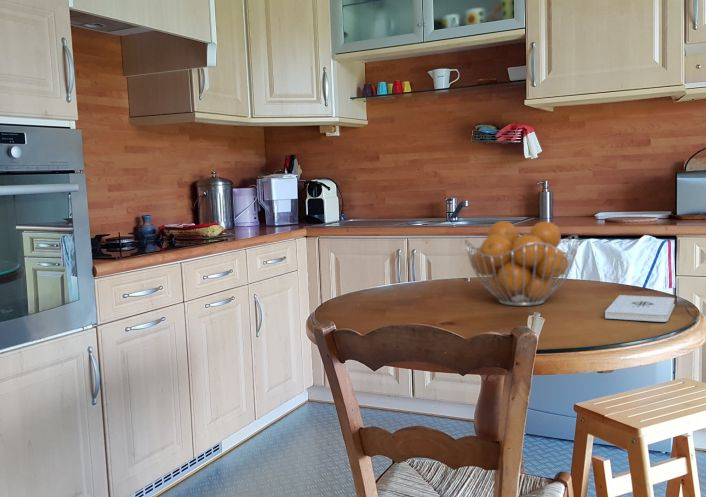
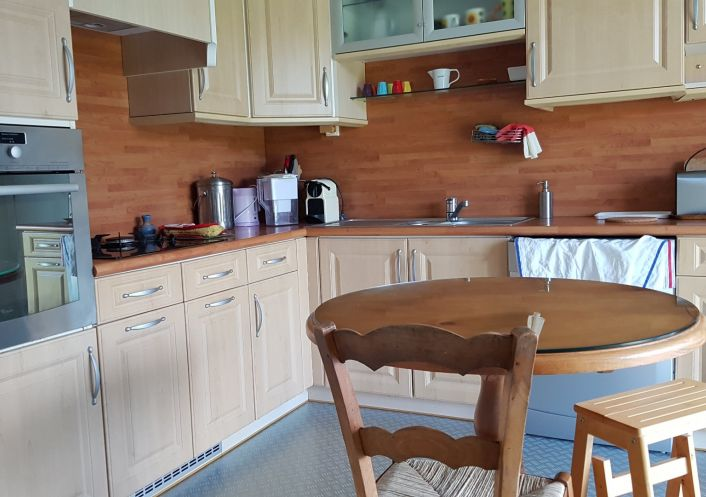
- notepad (641, 307)
- fruit basket (520, 261)
